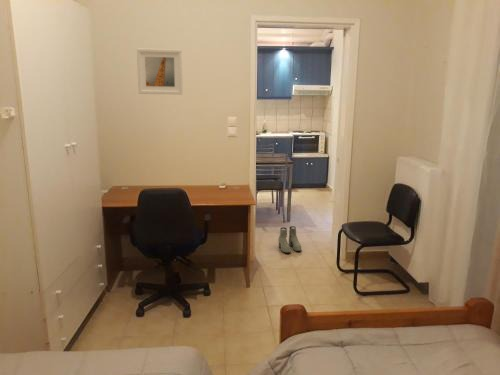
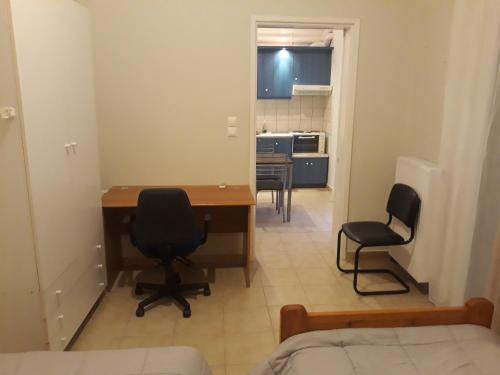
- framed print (160, 71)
- boots (289, 238)
